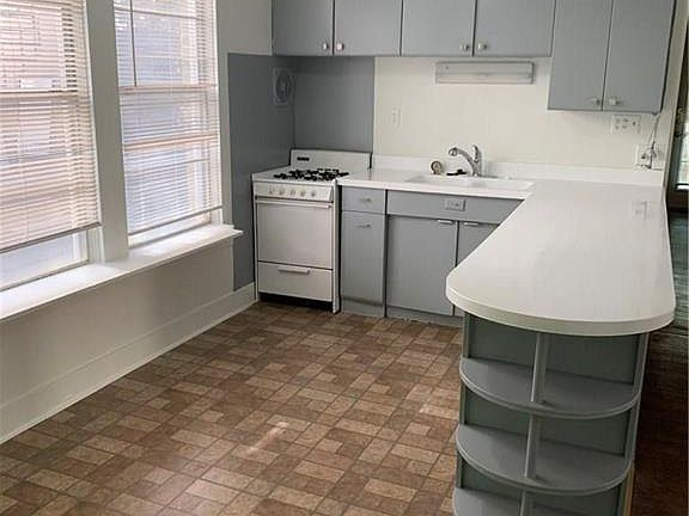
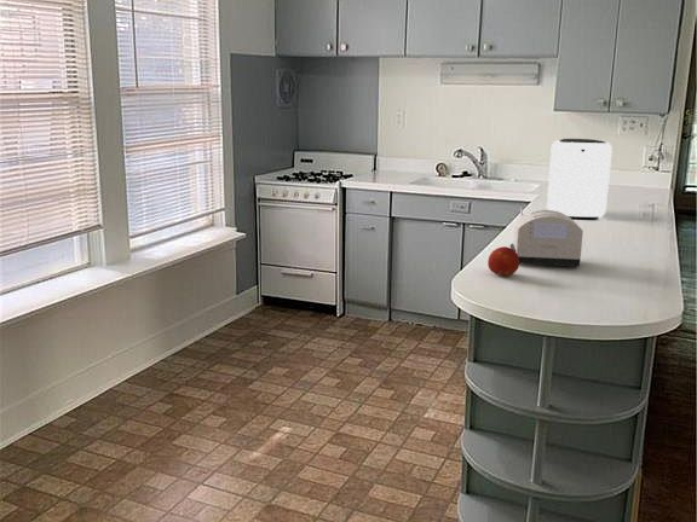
+ fruit (503, 260)
+ toaster (545, 234)
+ coffee maker (576, 176)
